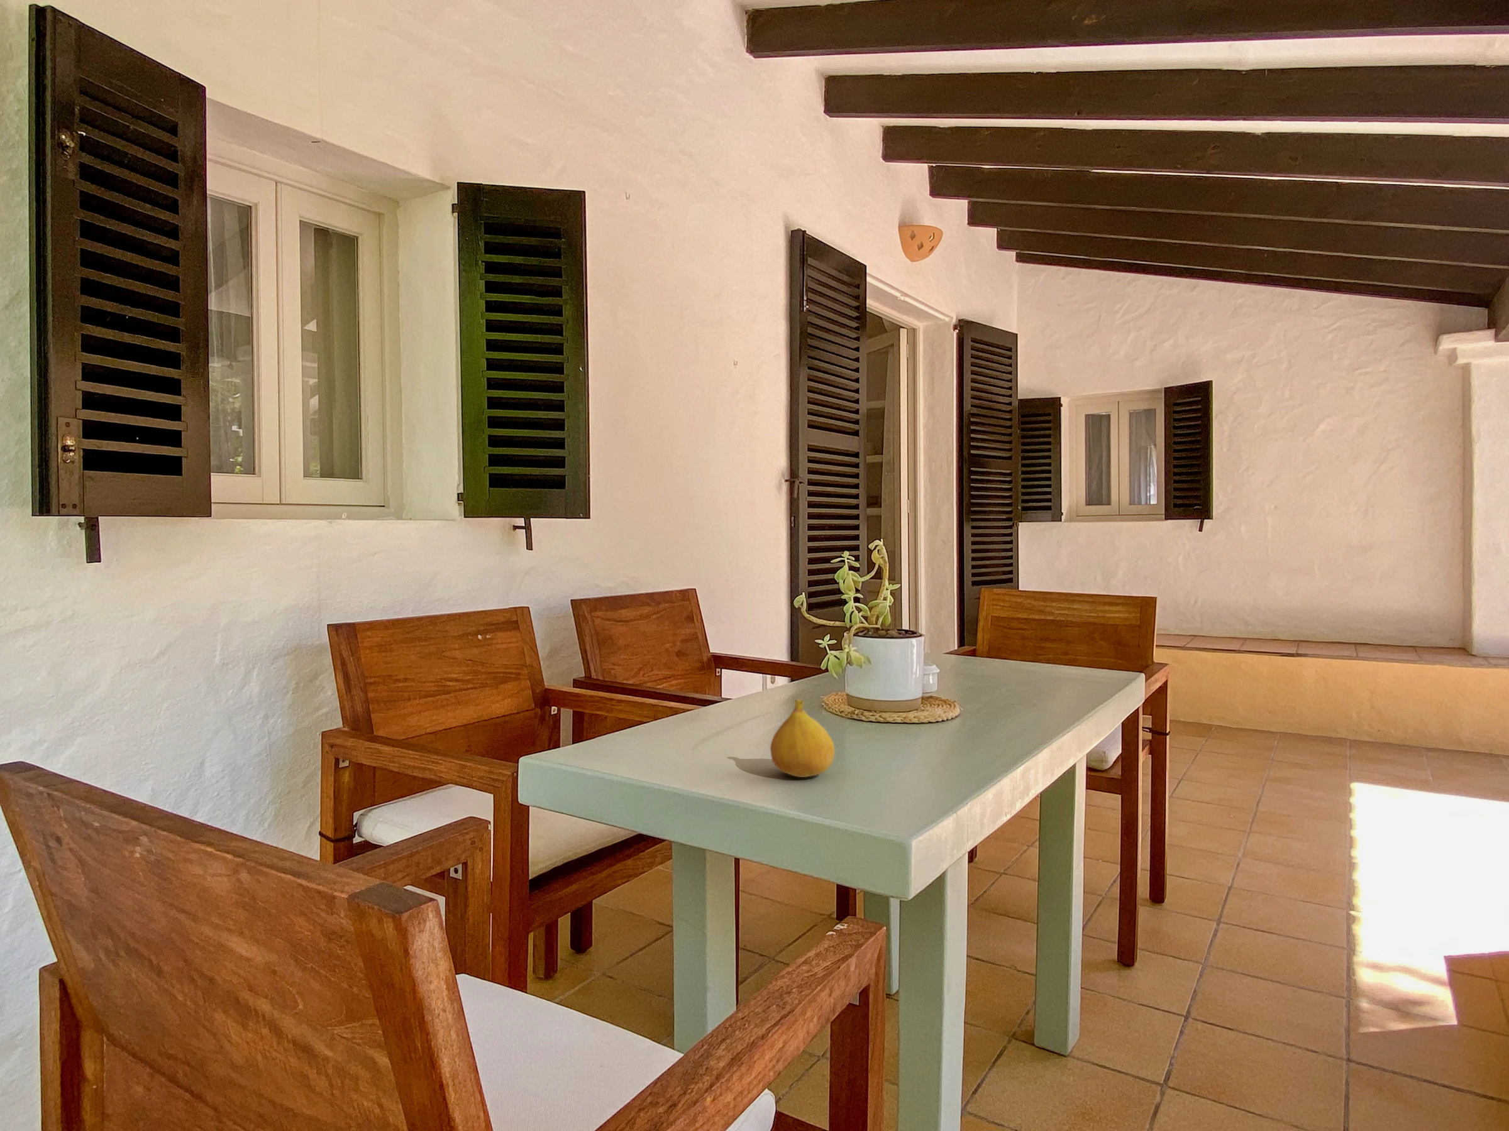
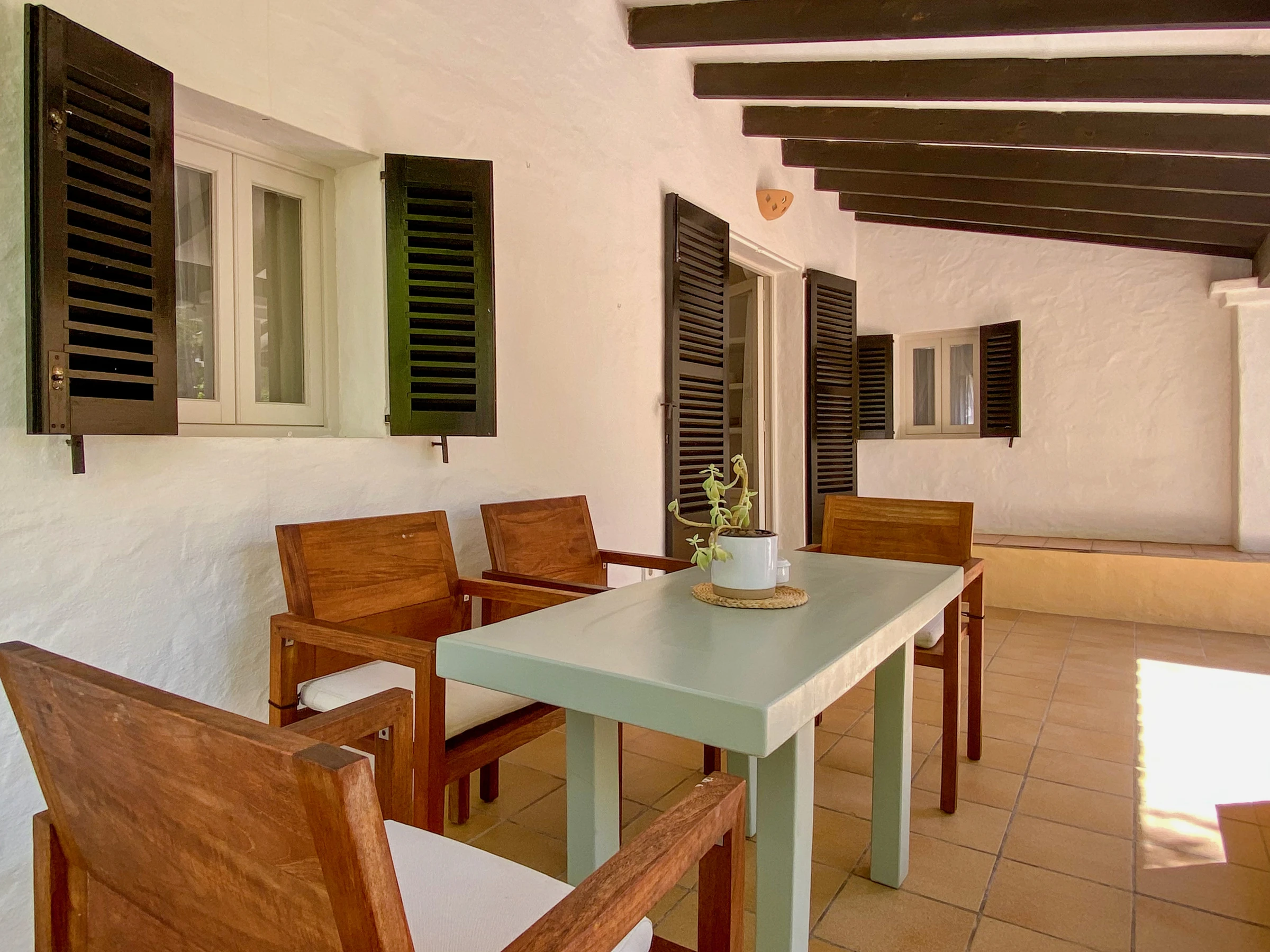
- fruit (802, 737)
